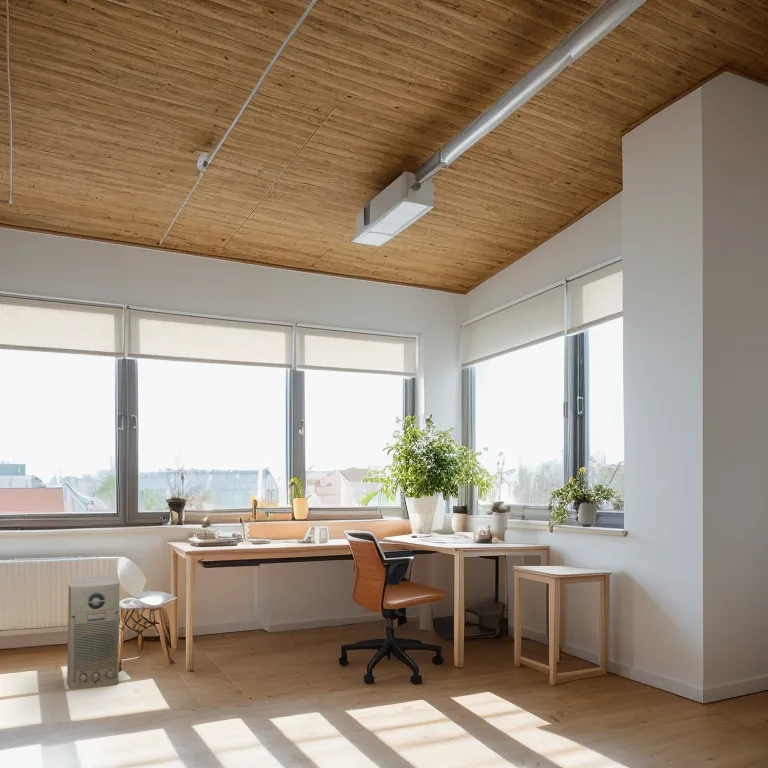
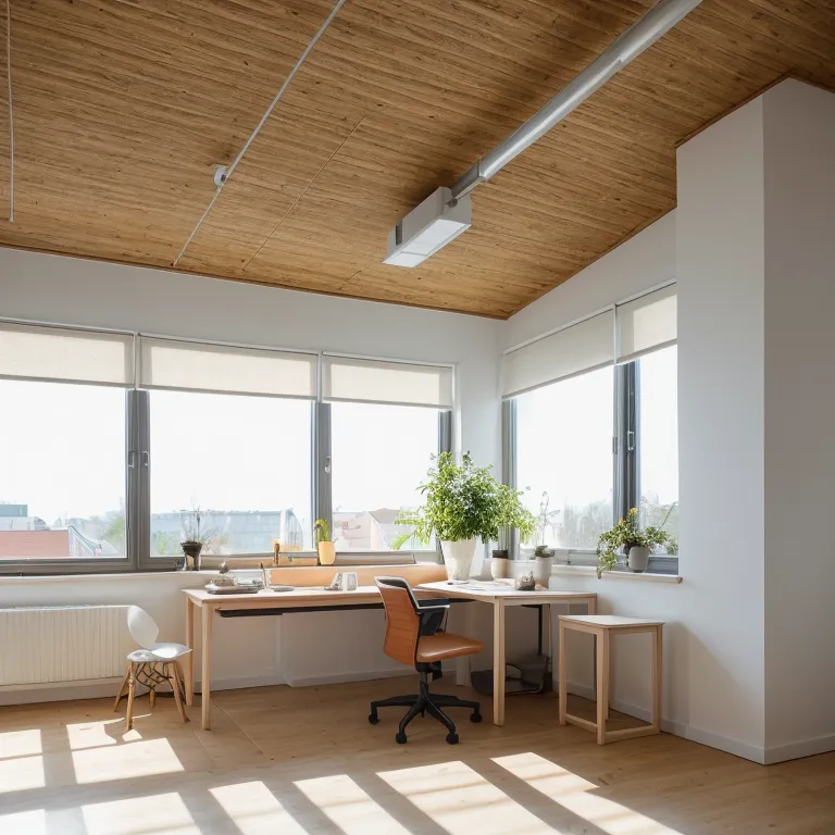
- air purifier (93, 629)
